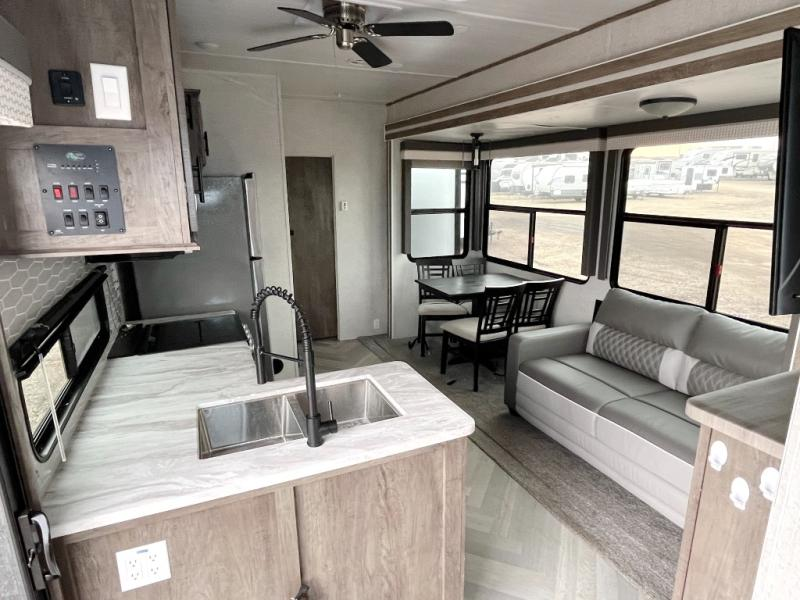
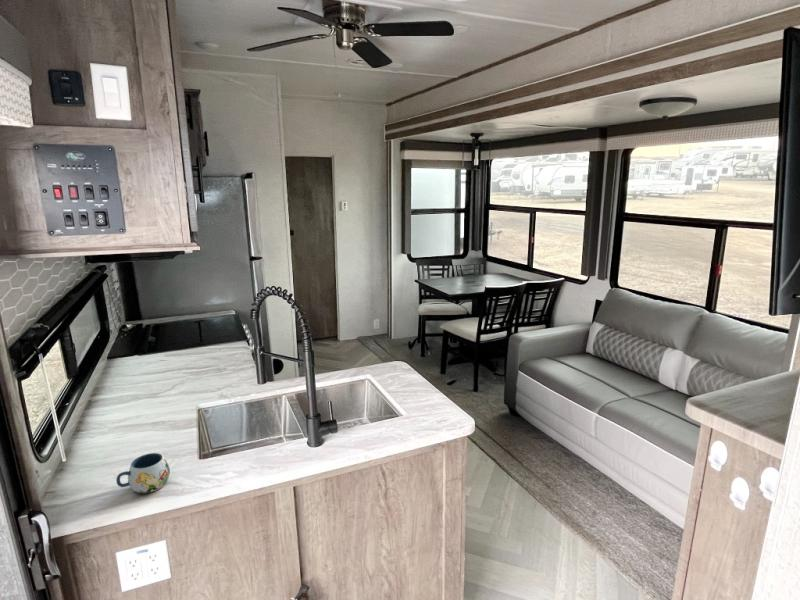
+ mug (143, 474)
